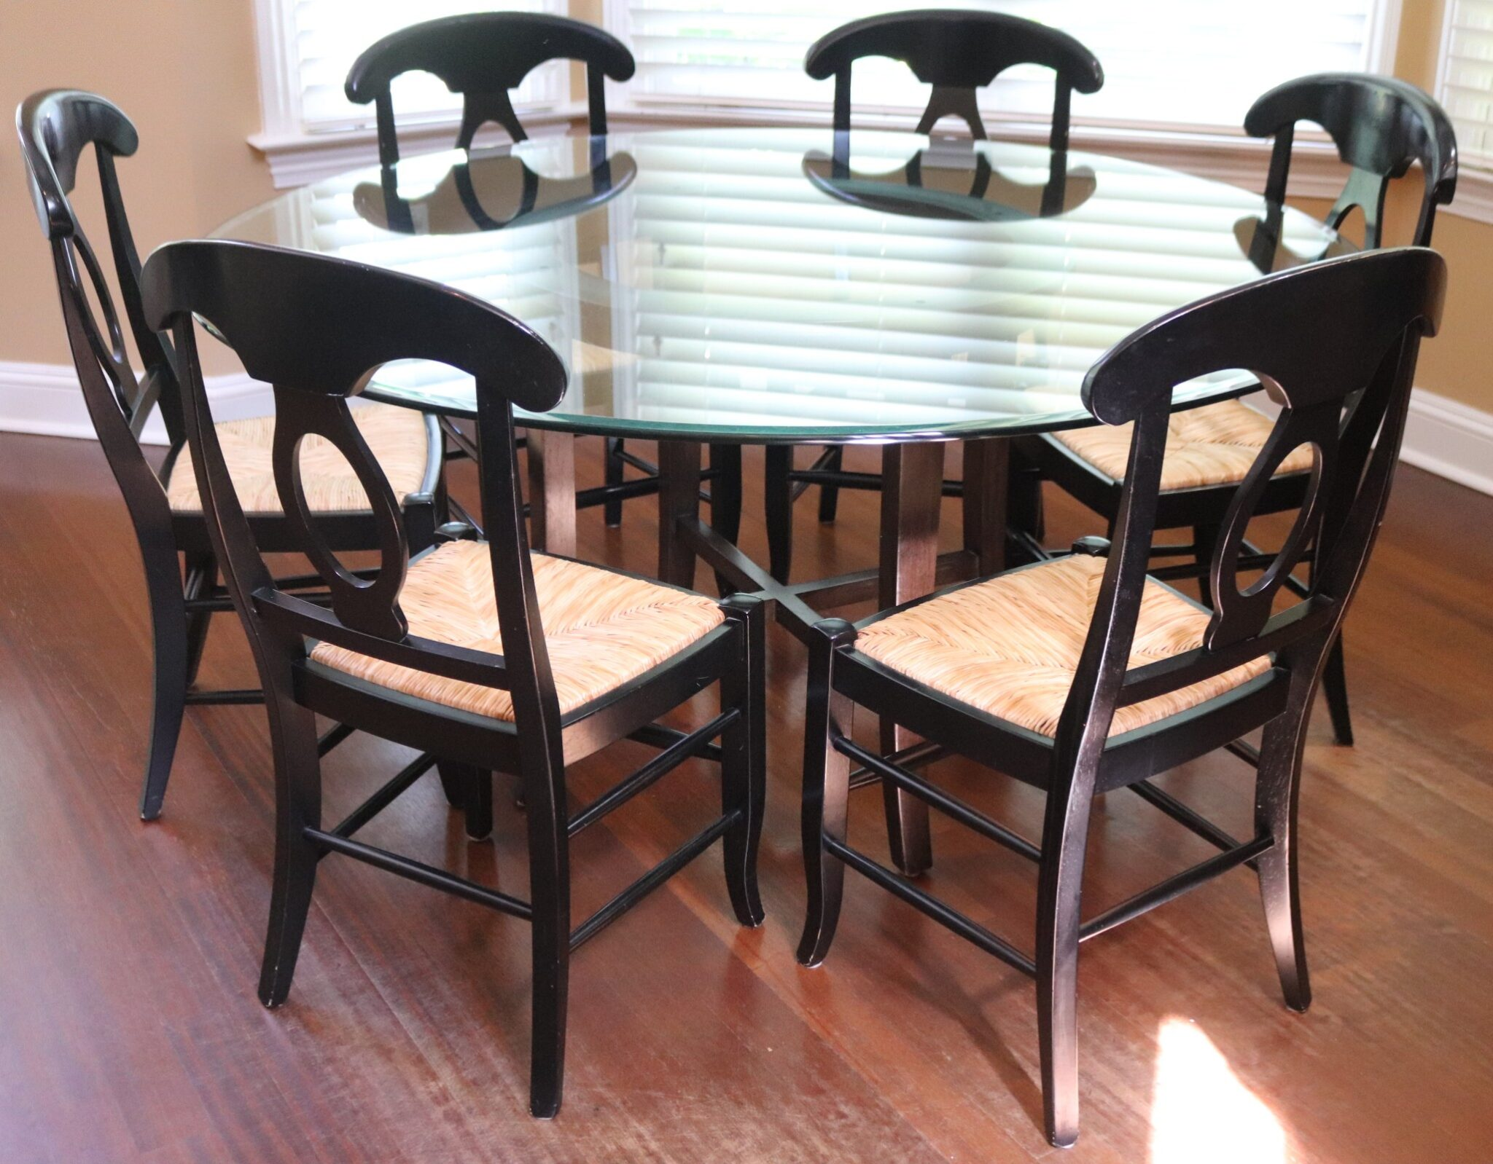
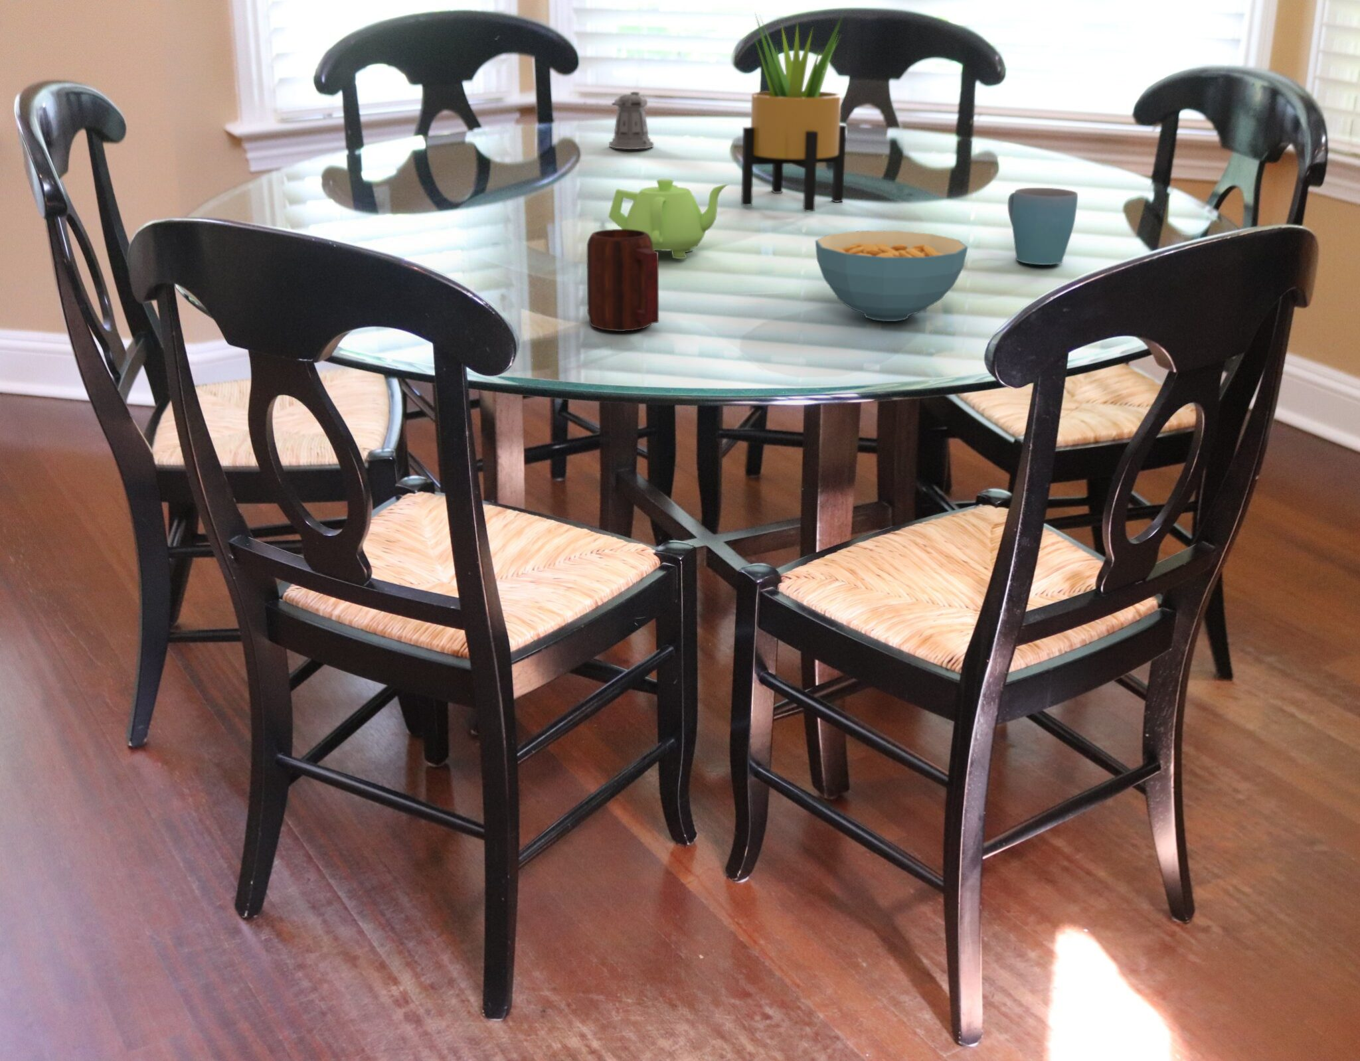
+ mug (1034, 224)
+ pepper shaker (628, 119)
+ cereal bowl (889, 279)
+ mug (626, 282)
+ teapot (668, 216)
+ potted plant (796, 110)
